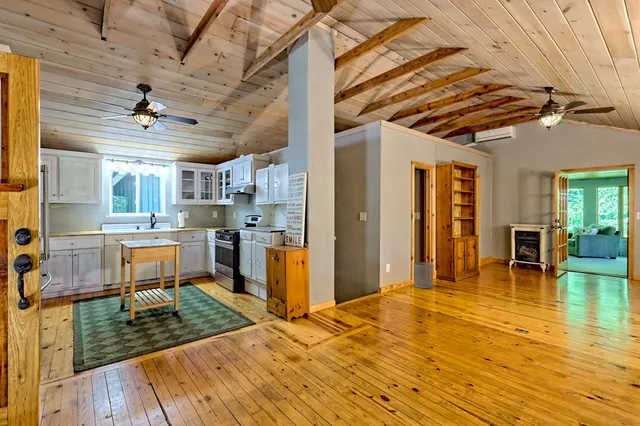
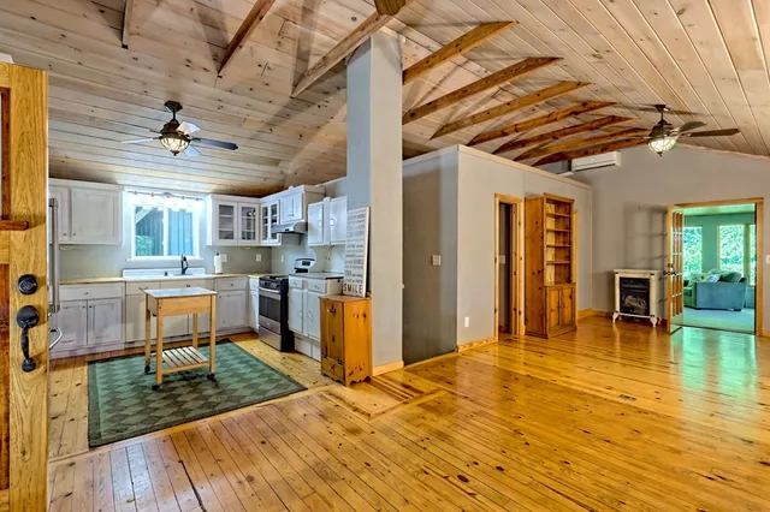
- waste bin (423, 275)
